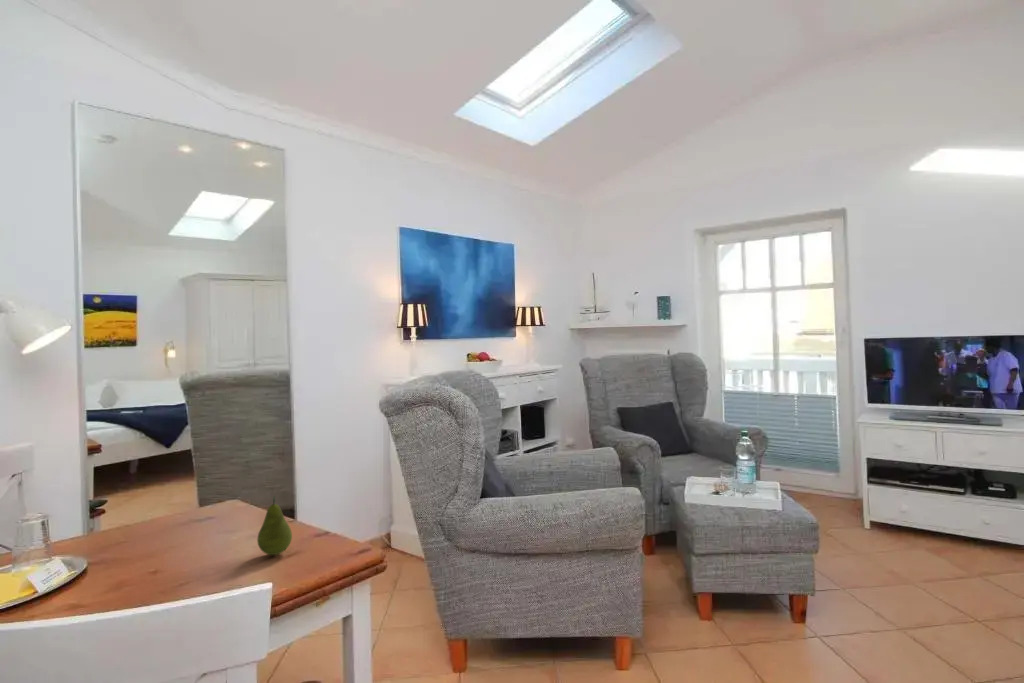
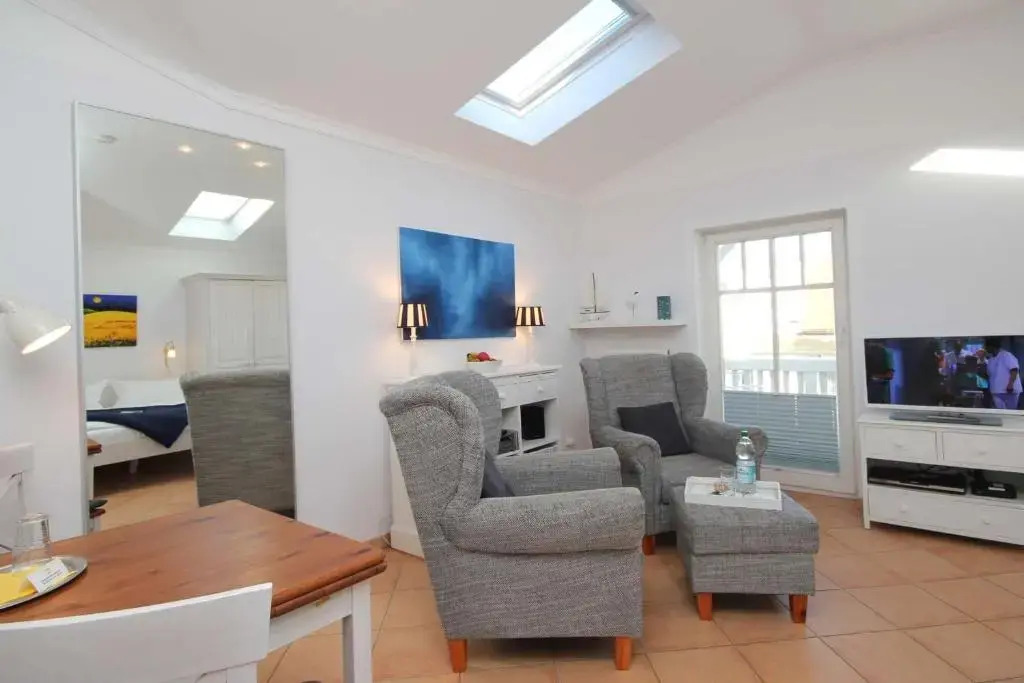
- fruit (274, 525)
